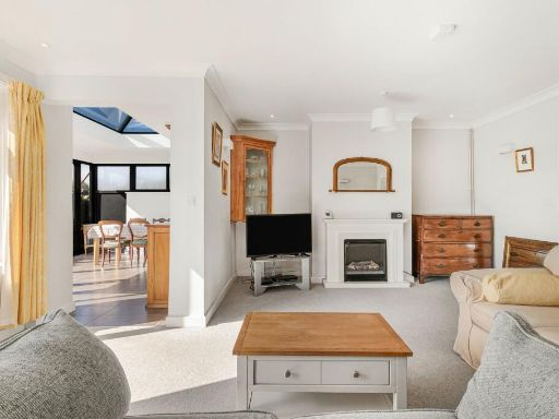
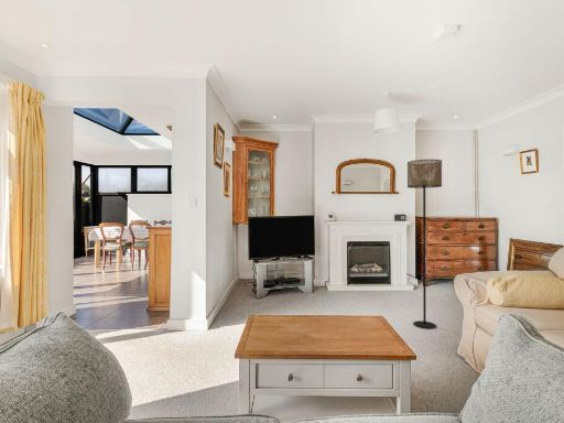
+ floor lamp (424, 242)
